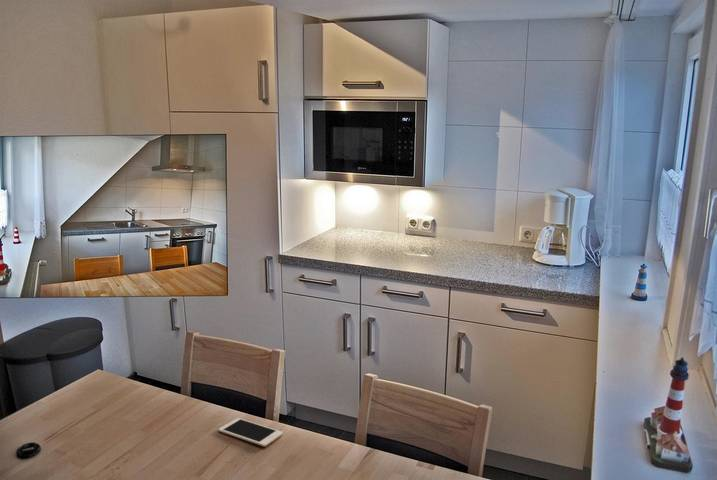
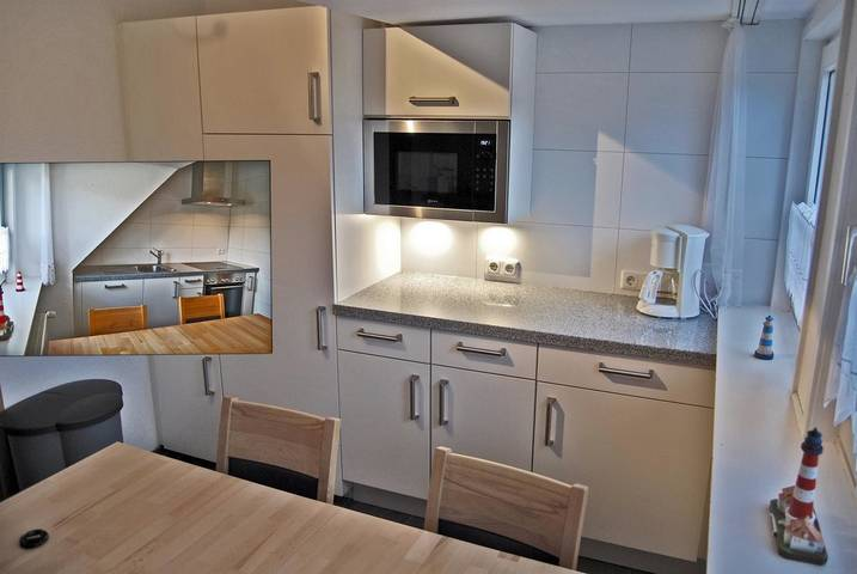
- cell phone (250, 431)
